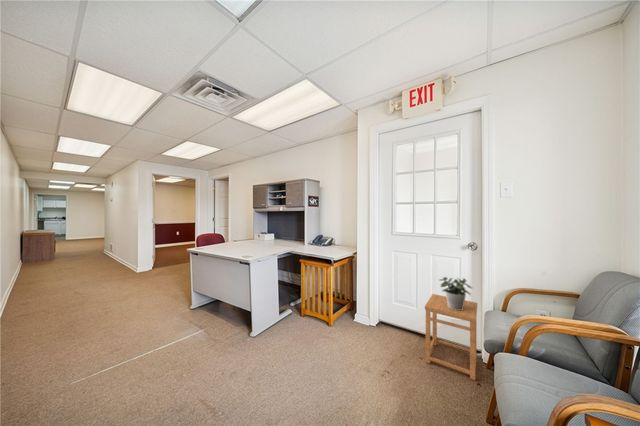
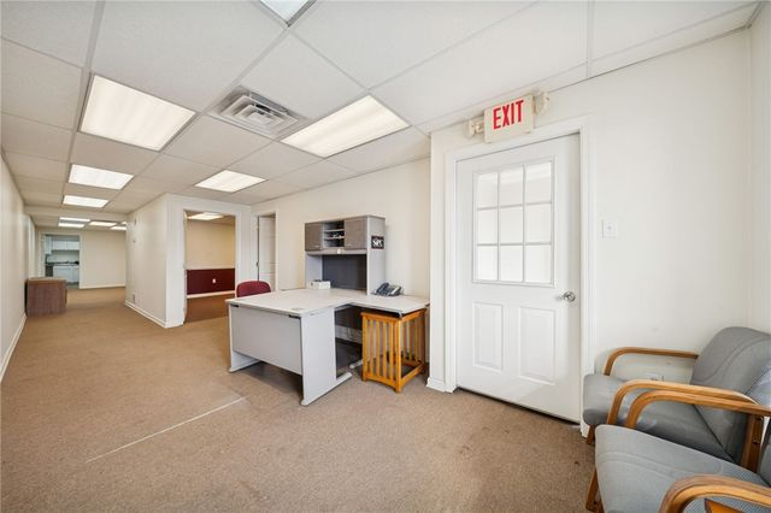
- potted plant (454, 291)
- side table (453, 326)
